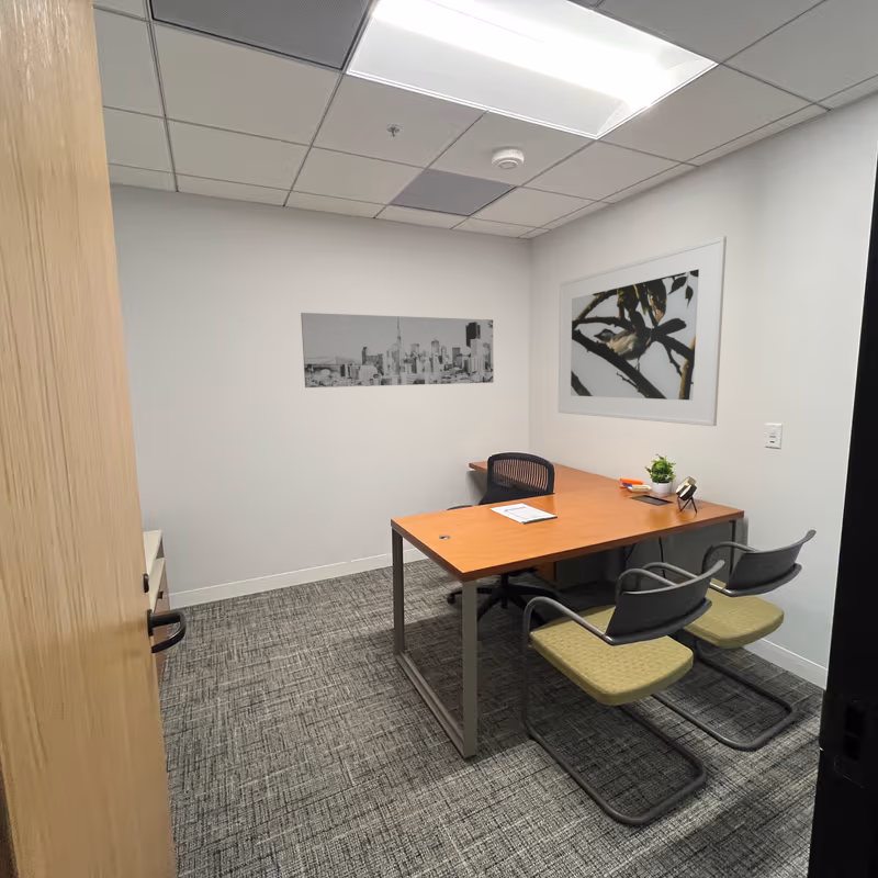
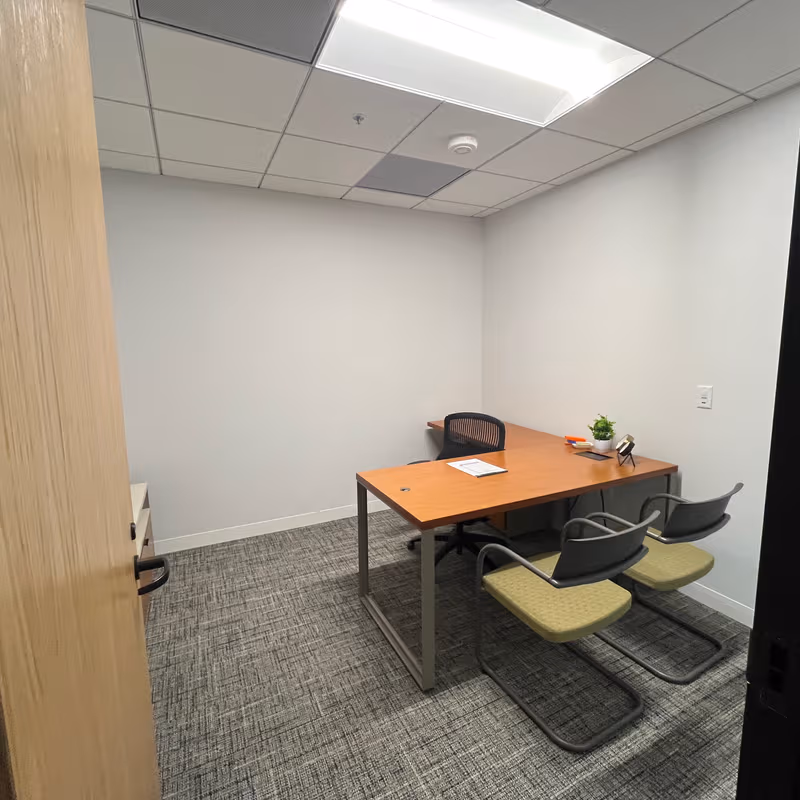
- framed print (624, 342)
- wall art (406, 350)
